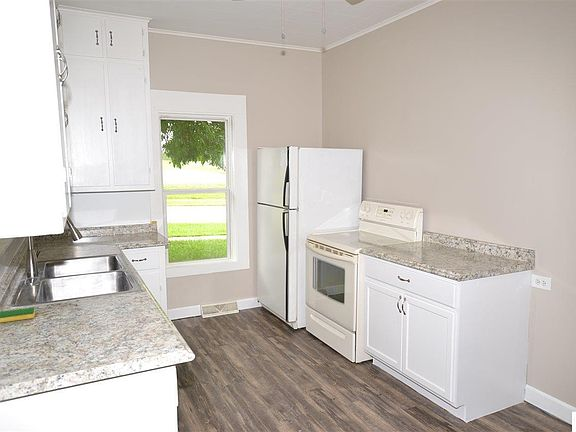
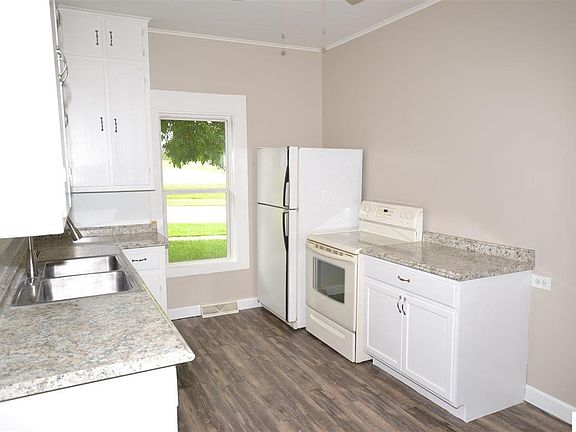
- dish sponge (14, 315)
